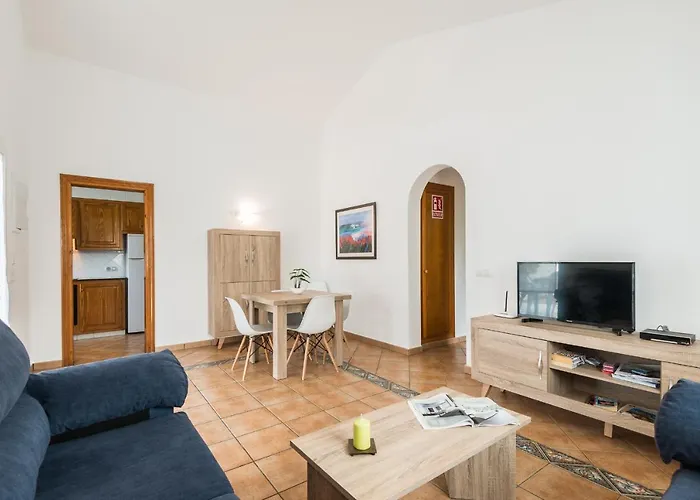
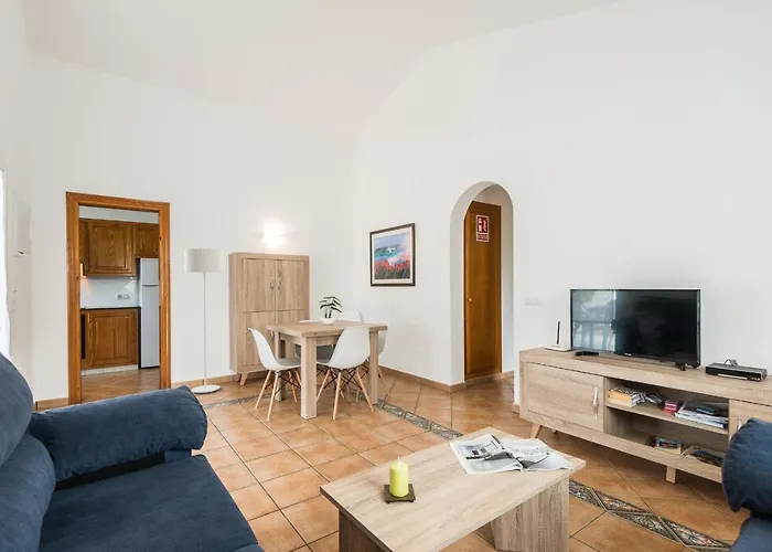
+ floor lamp (204, 320)
